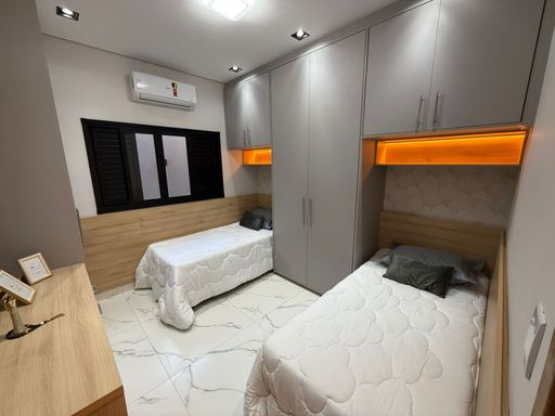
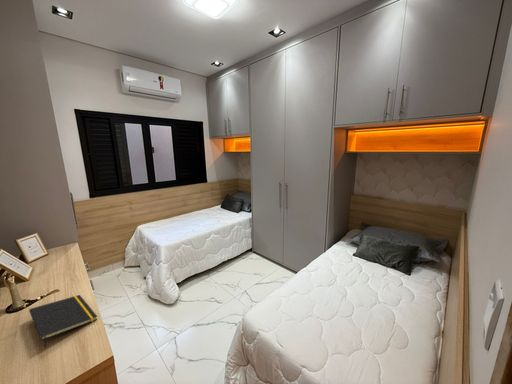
+ notepad (63, 314)
